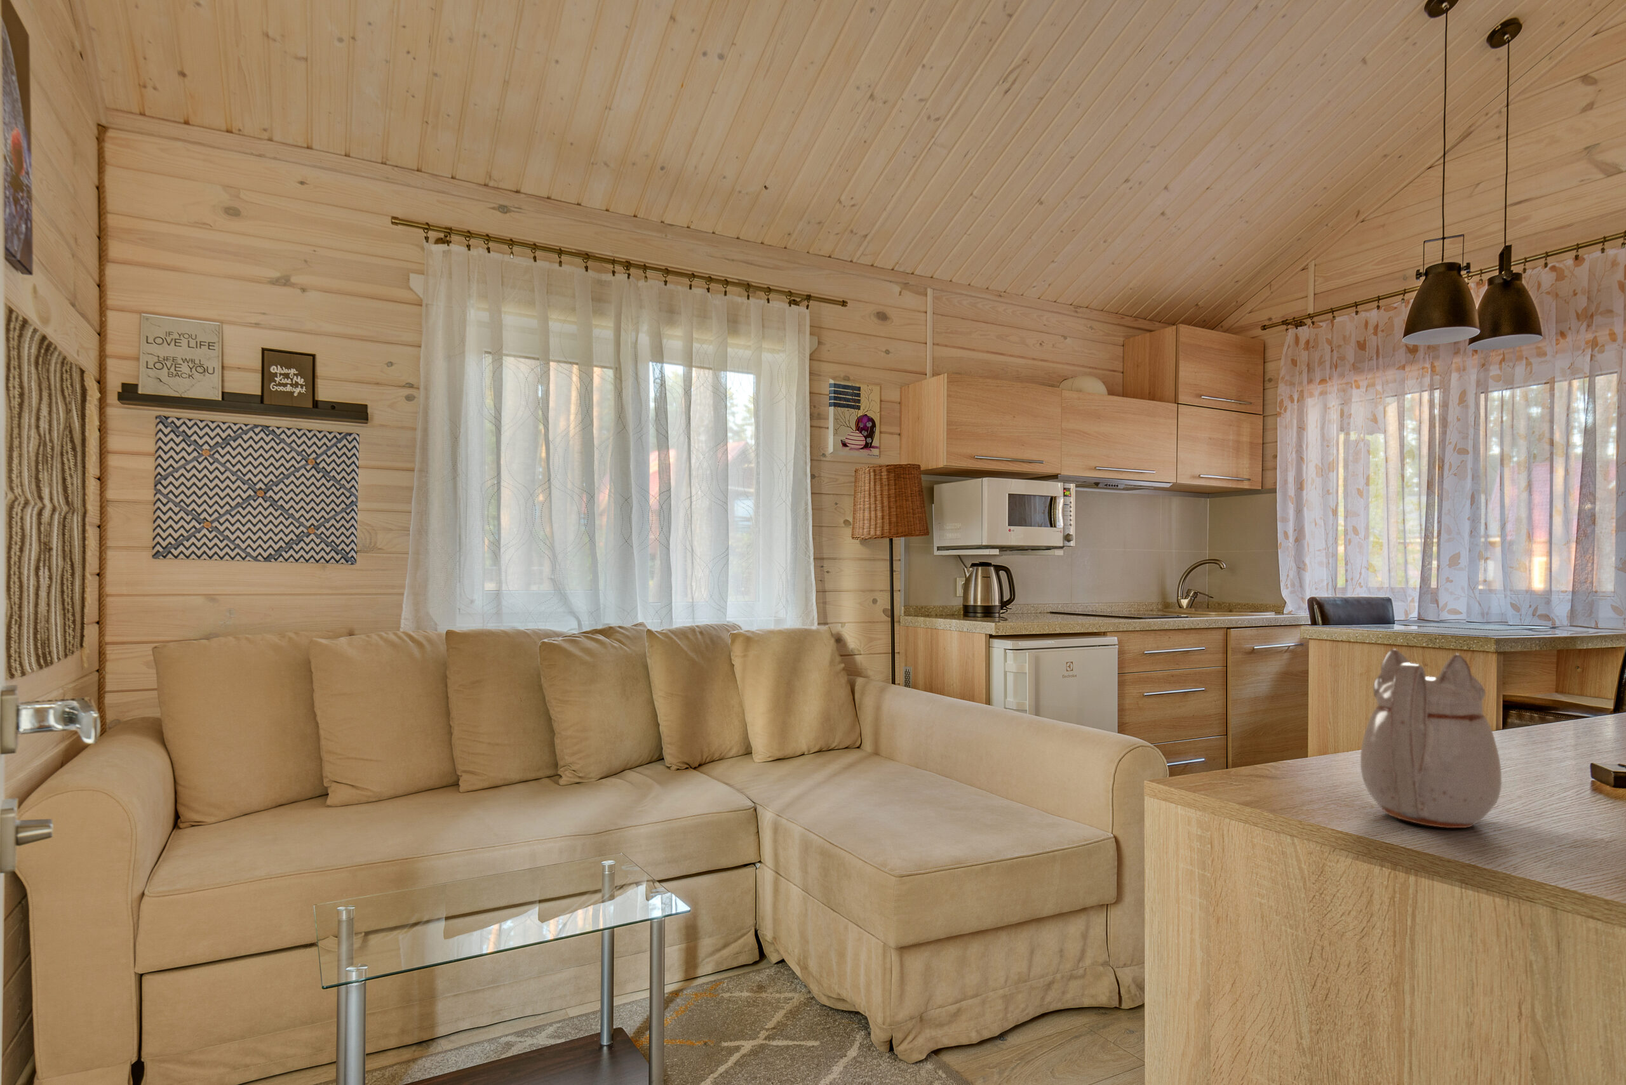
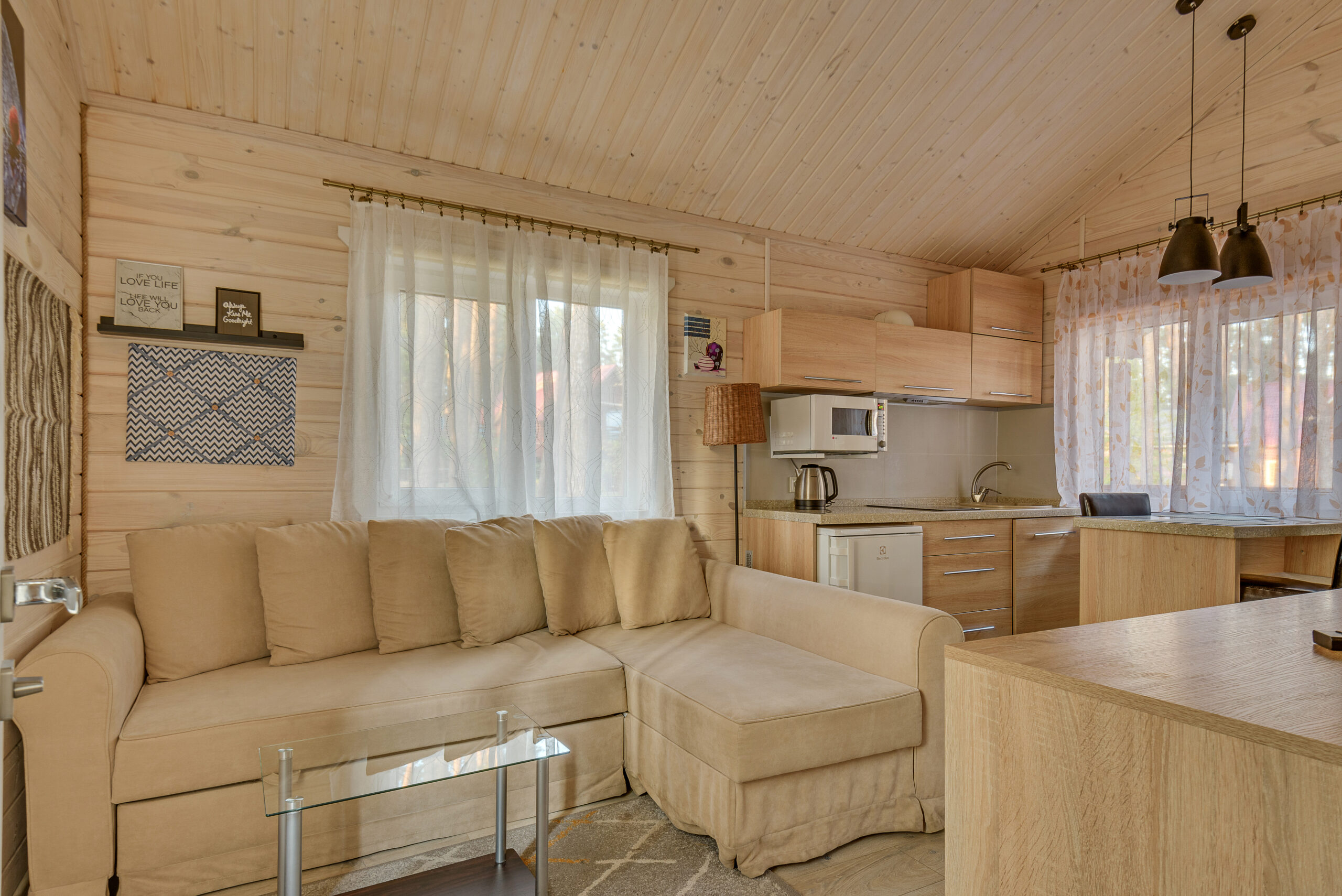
- teapot (1426, 735)
